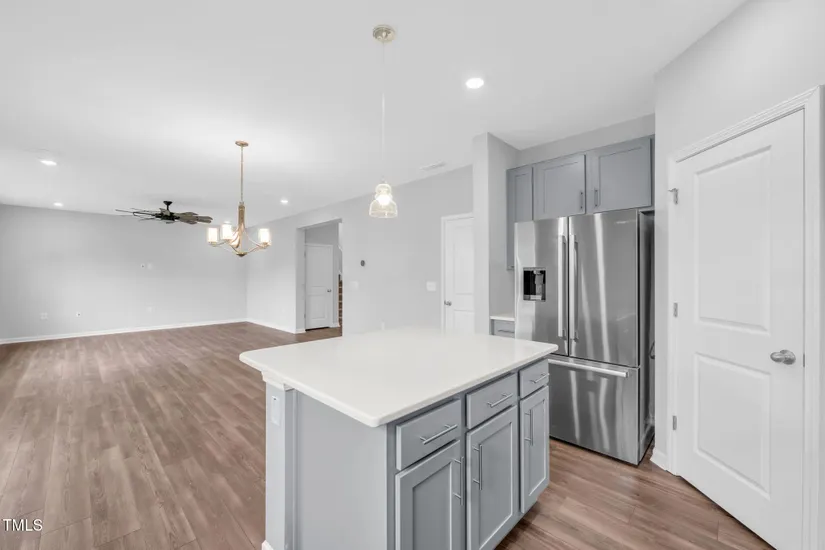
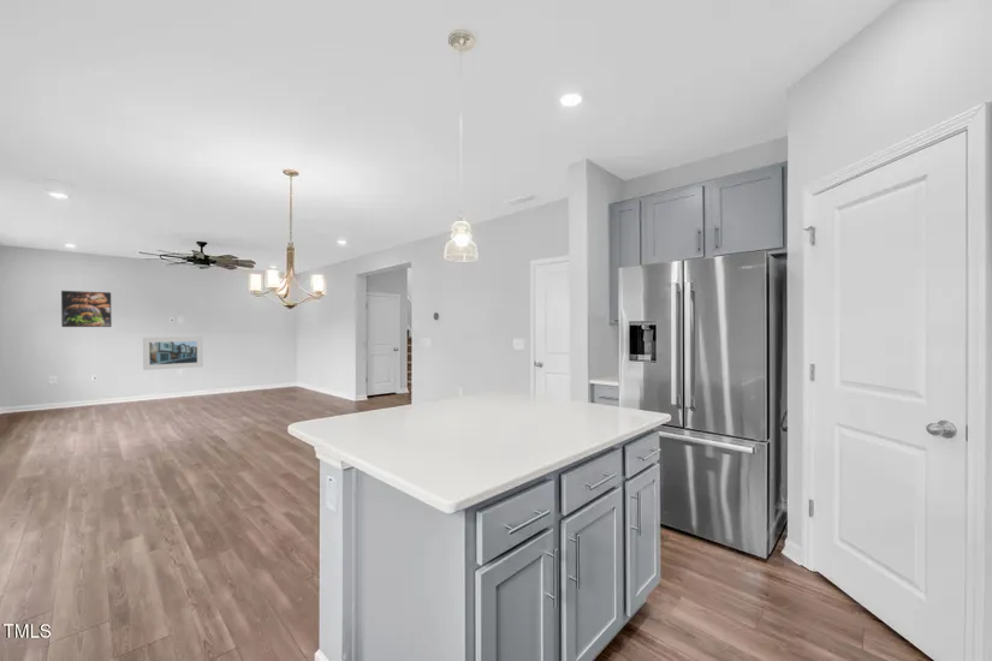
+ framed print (173, 352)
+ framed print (87, 309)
